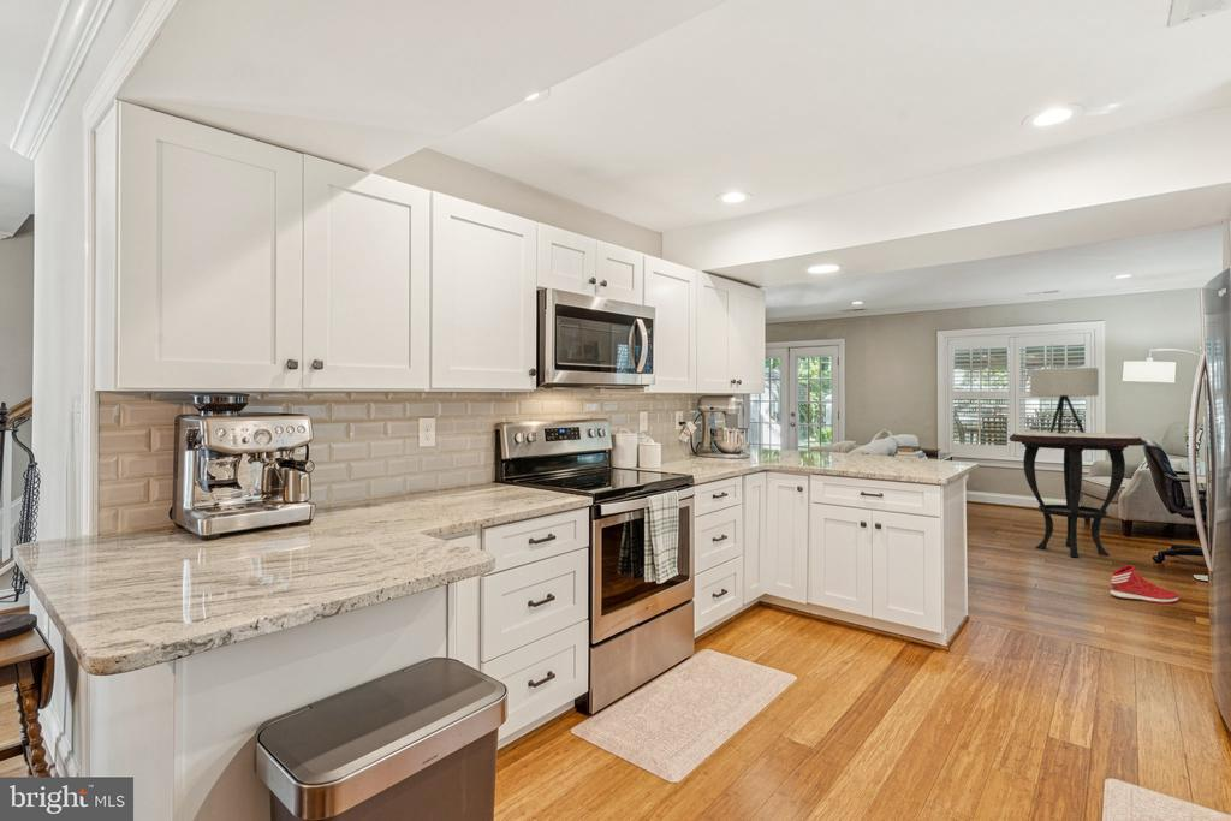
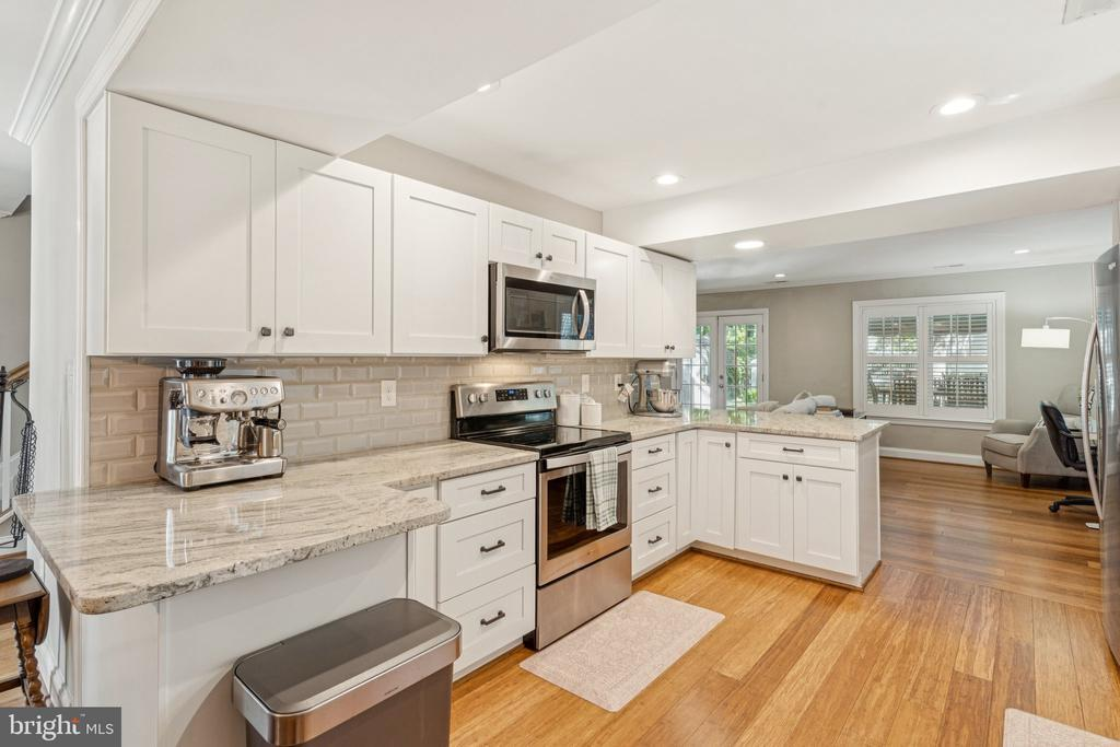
- side table (1071, 492)
- sneaker (1143, 583)
- table lamp (1063, 400)
